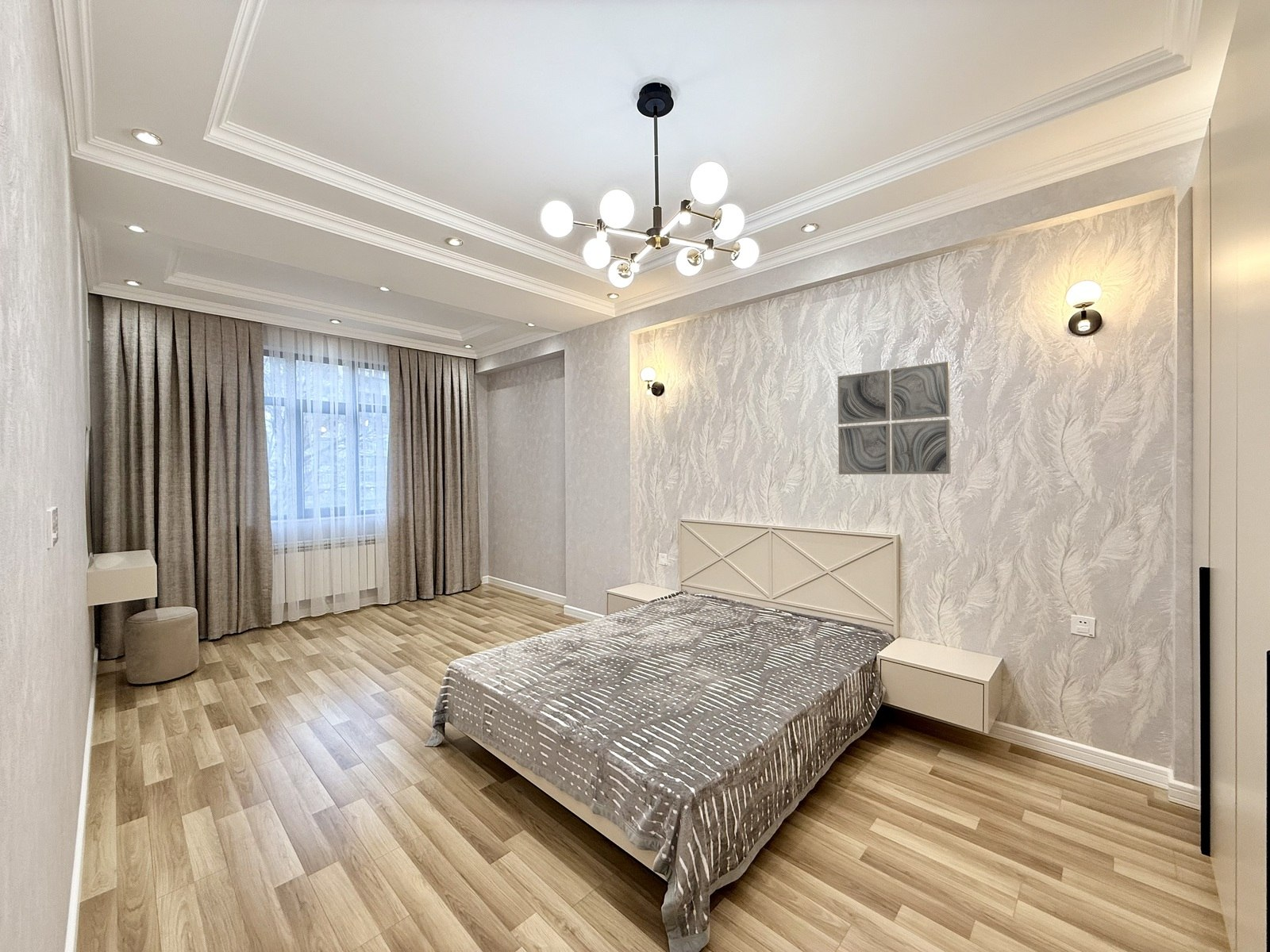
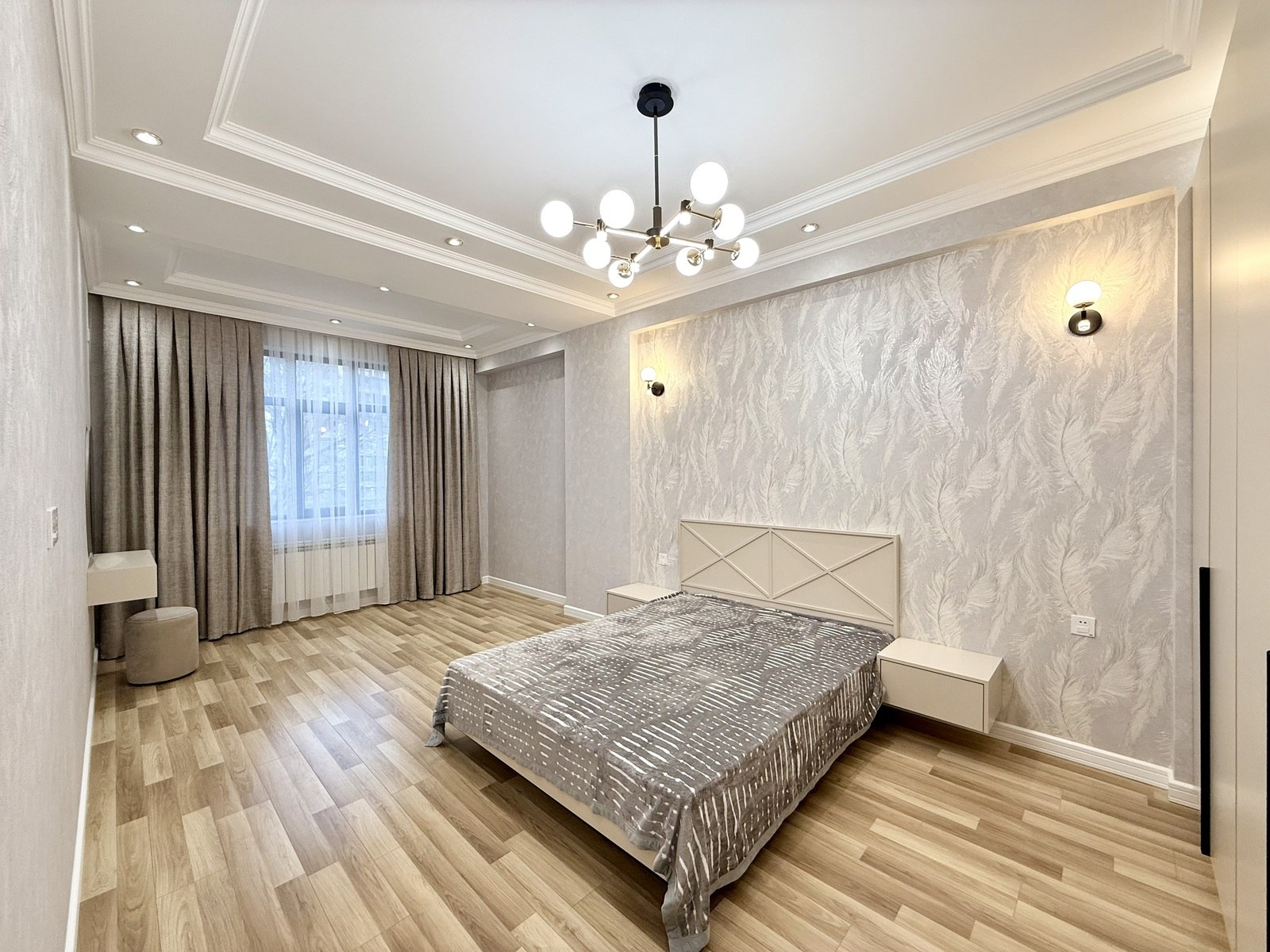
- wall art (892, 423)
